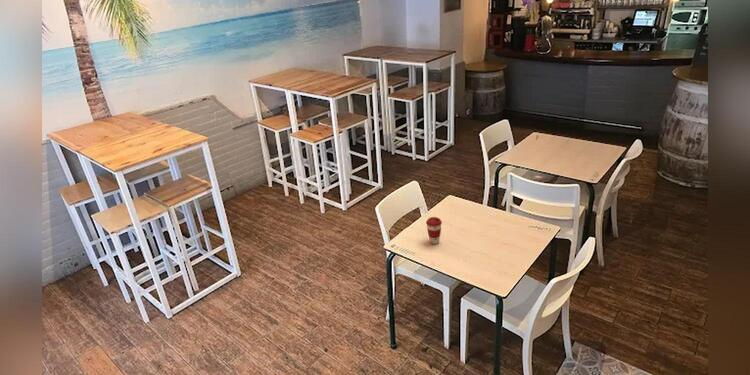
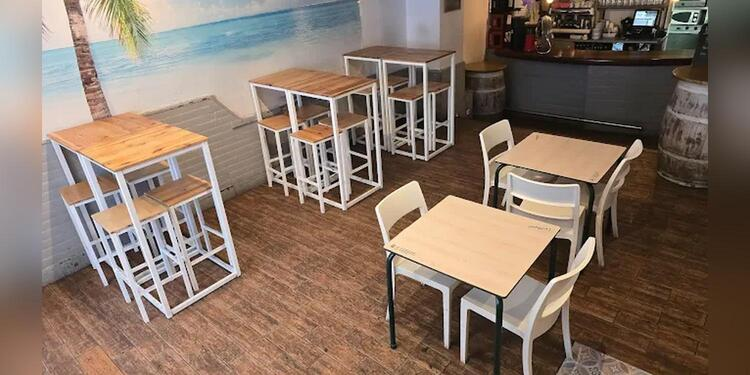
- coffee cup (434, 230)
